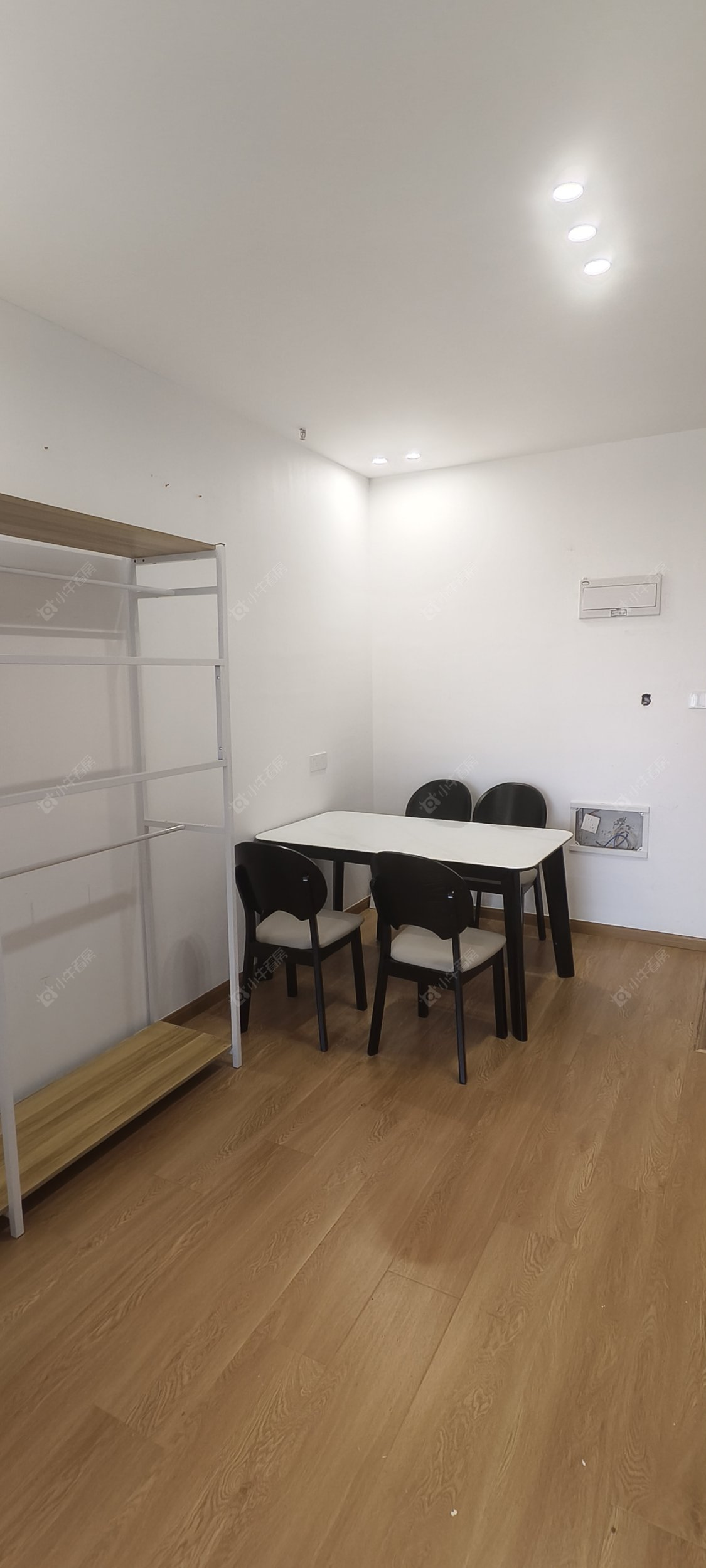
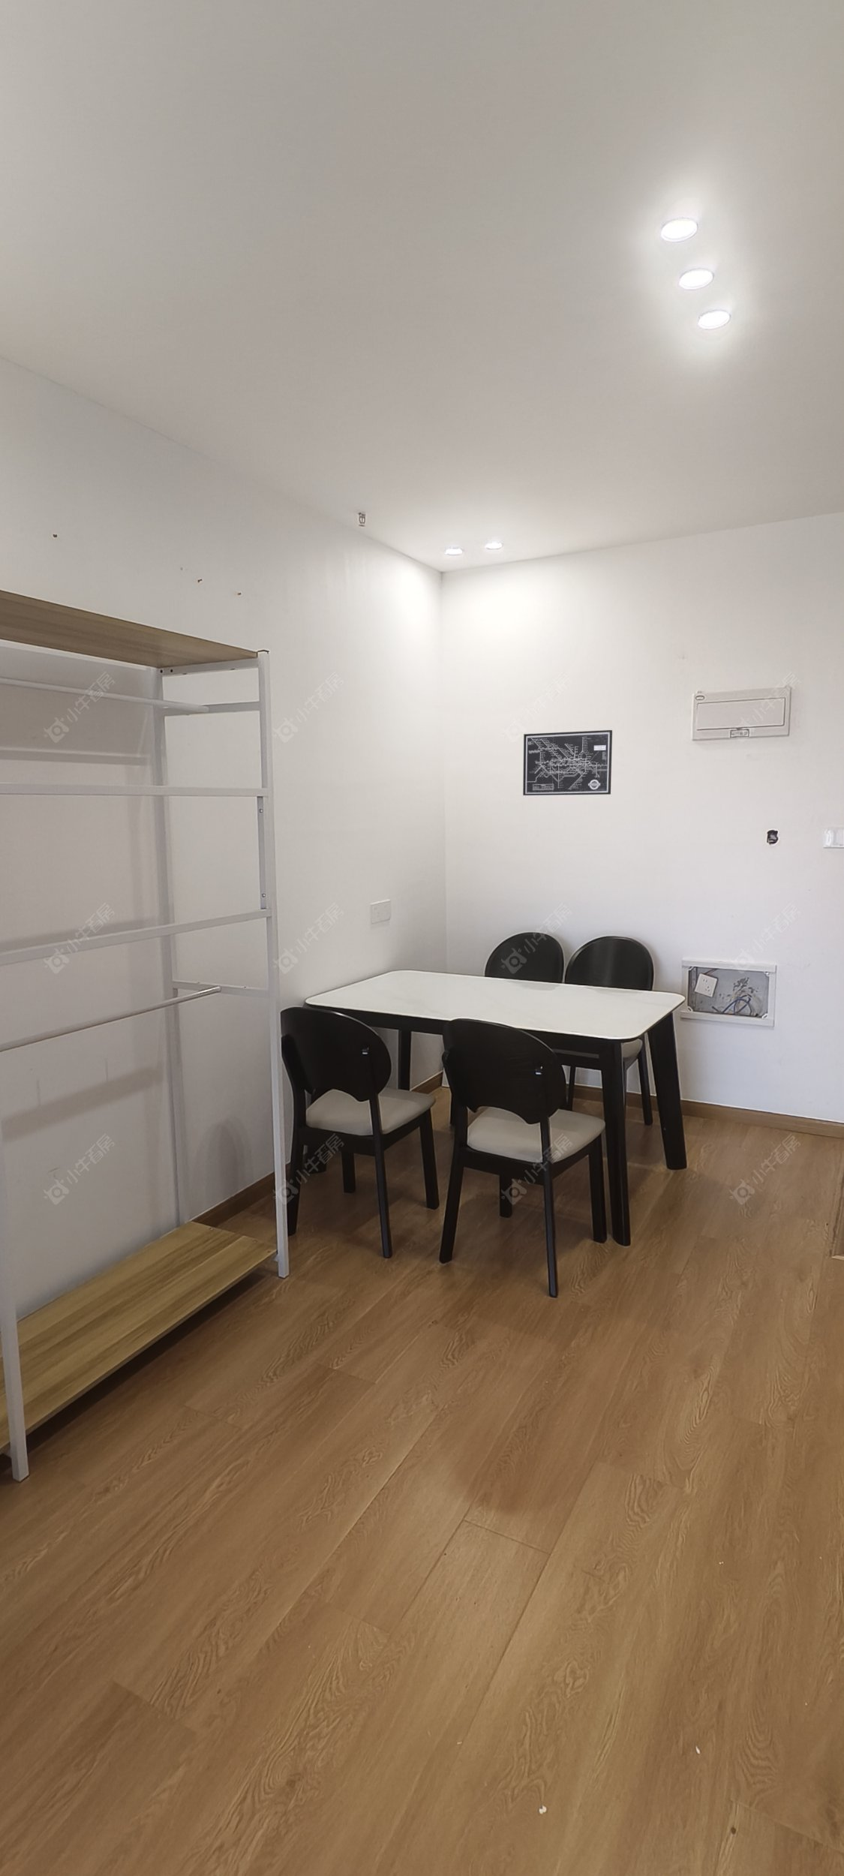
+ wall art (567, 763)
